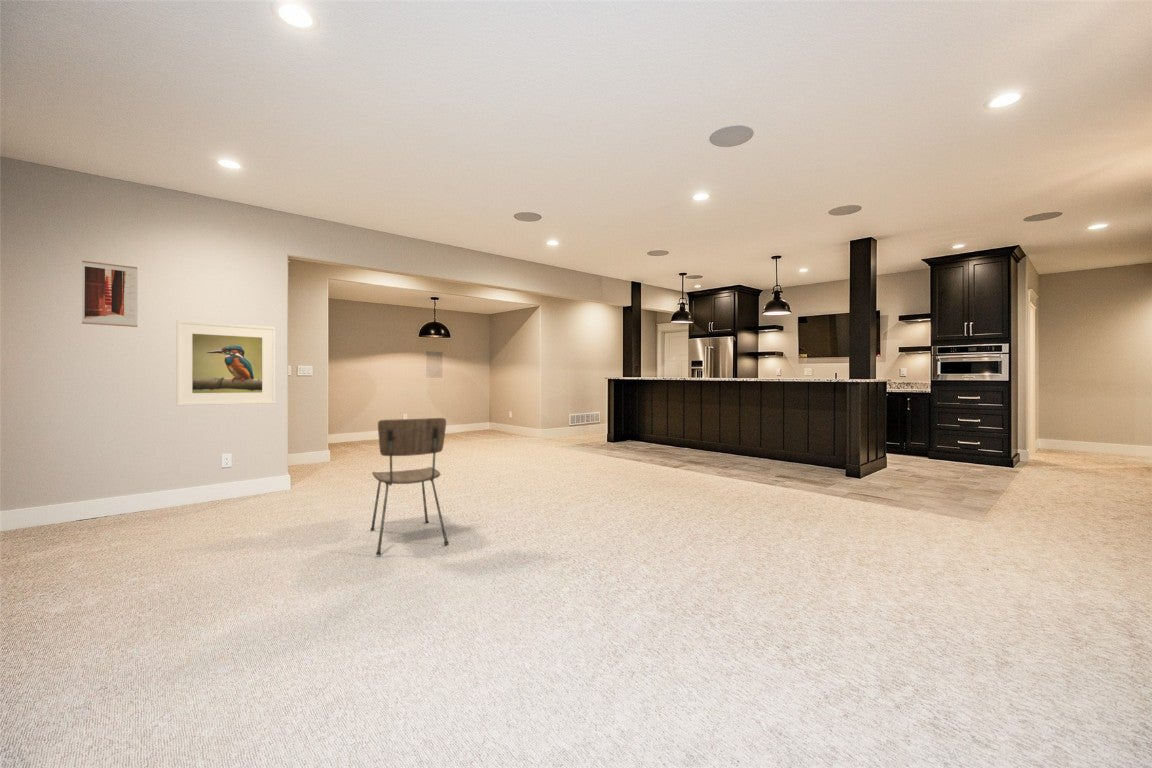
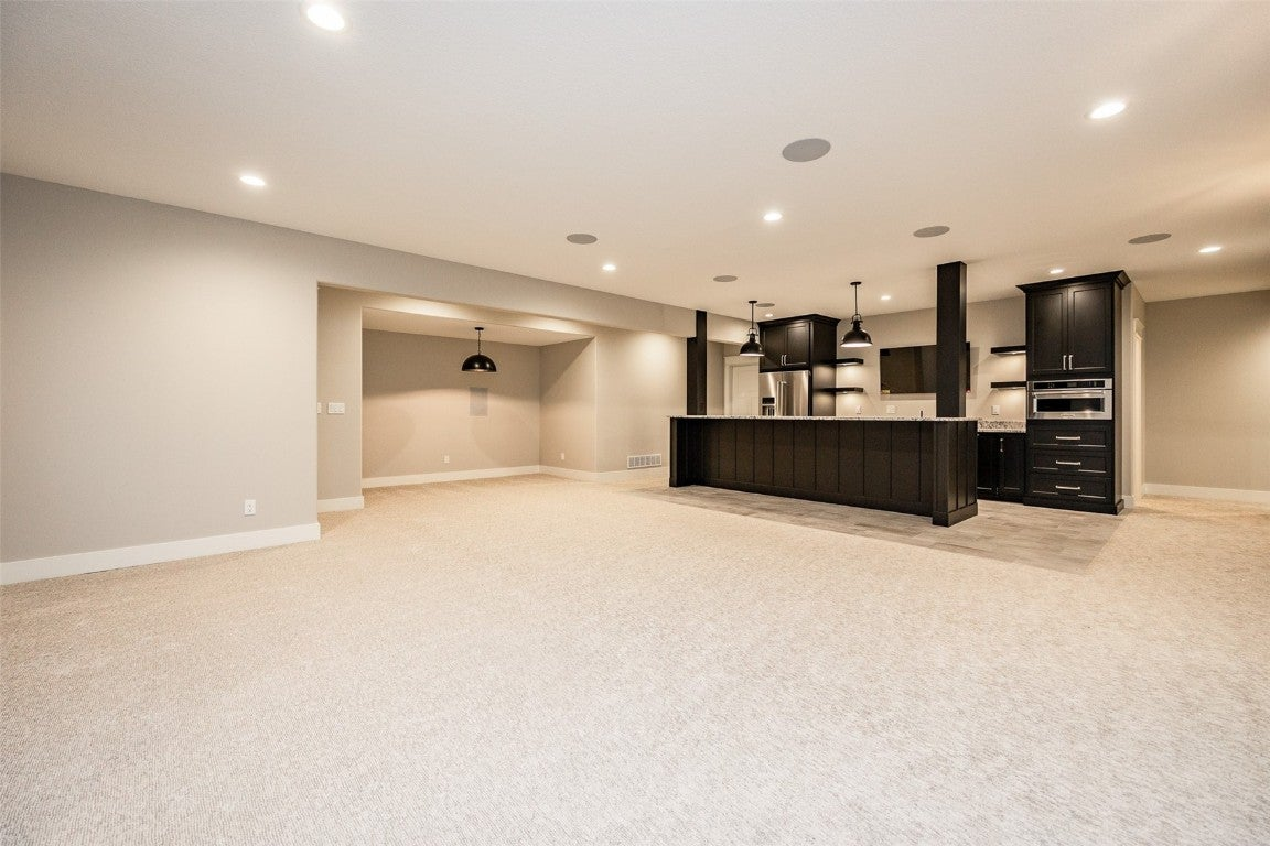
- wall art (110, 294)
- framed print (228, 364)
- dining chair (406, 476)
